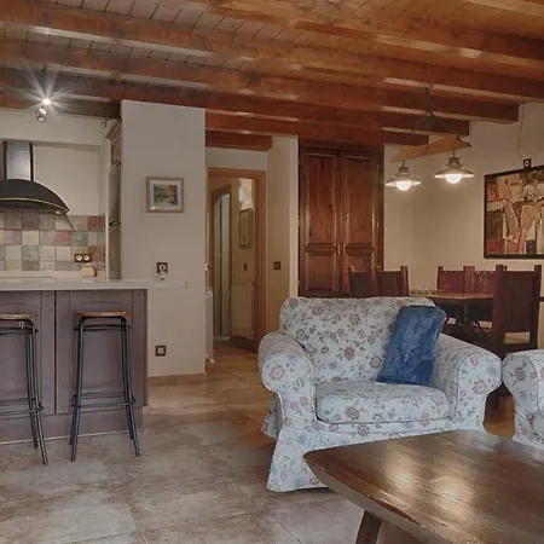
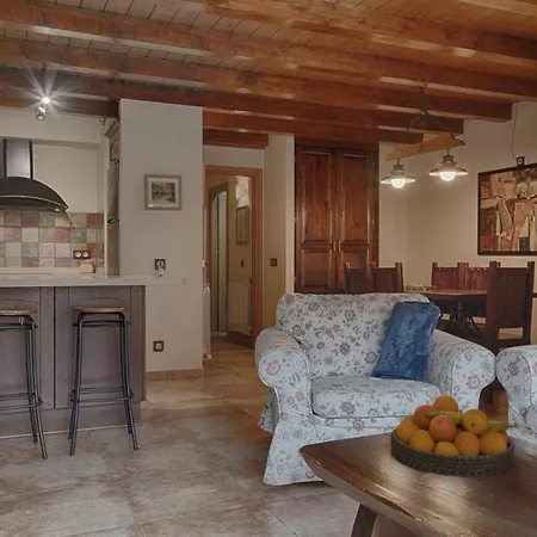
+ fruit bowl (450, 428)
